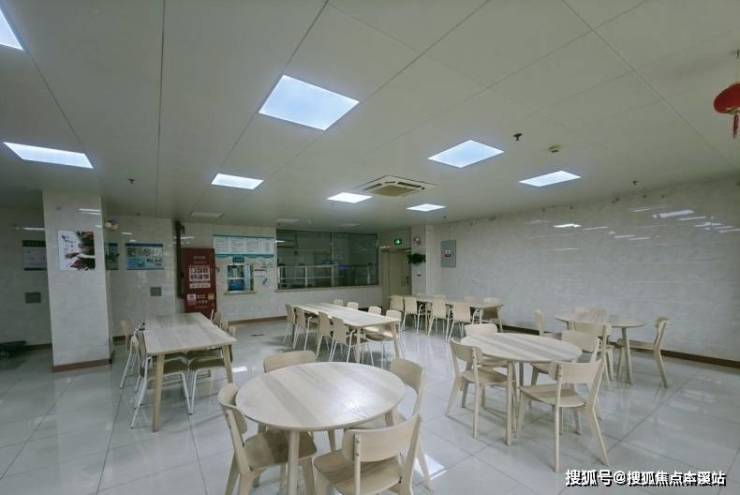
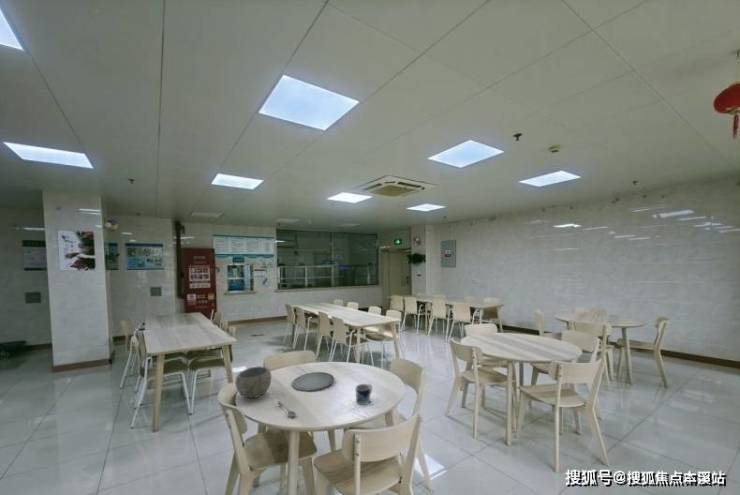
+ bowl (253, 383)
+ mug (365, 393)
+ plate (313, 381)
+ soupspoon (286, 408)
